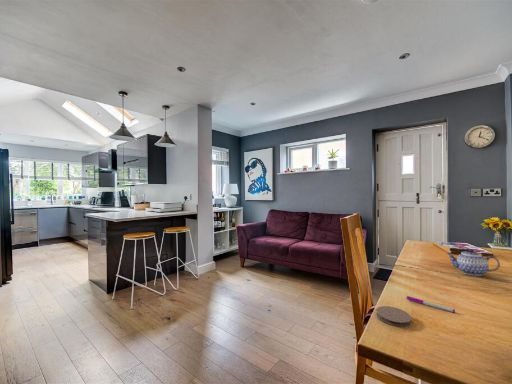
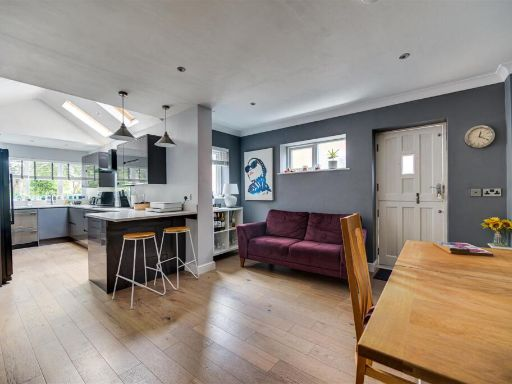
- pen (429, 303)
- teapot (471, 261)
- coaster (393, 315)
